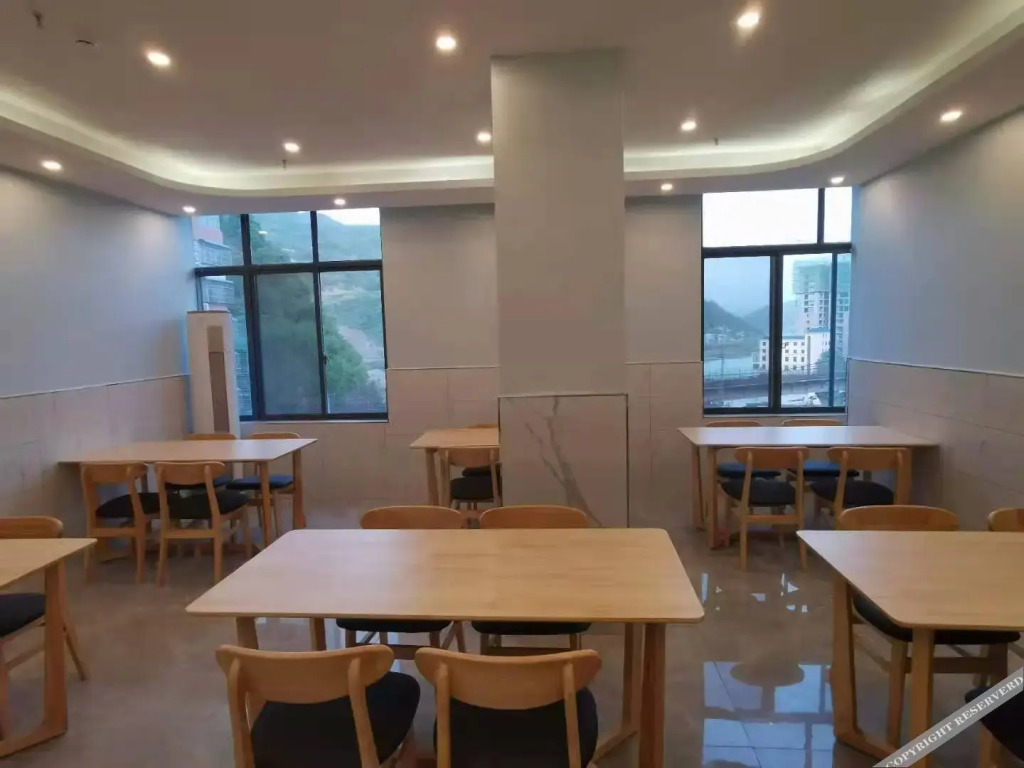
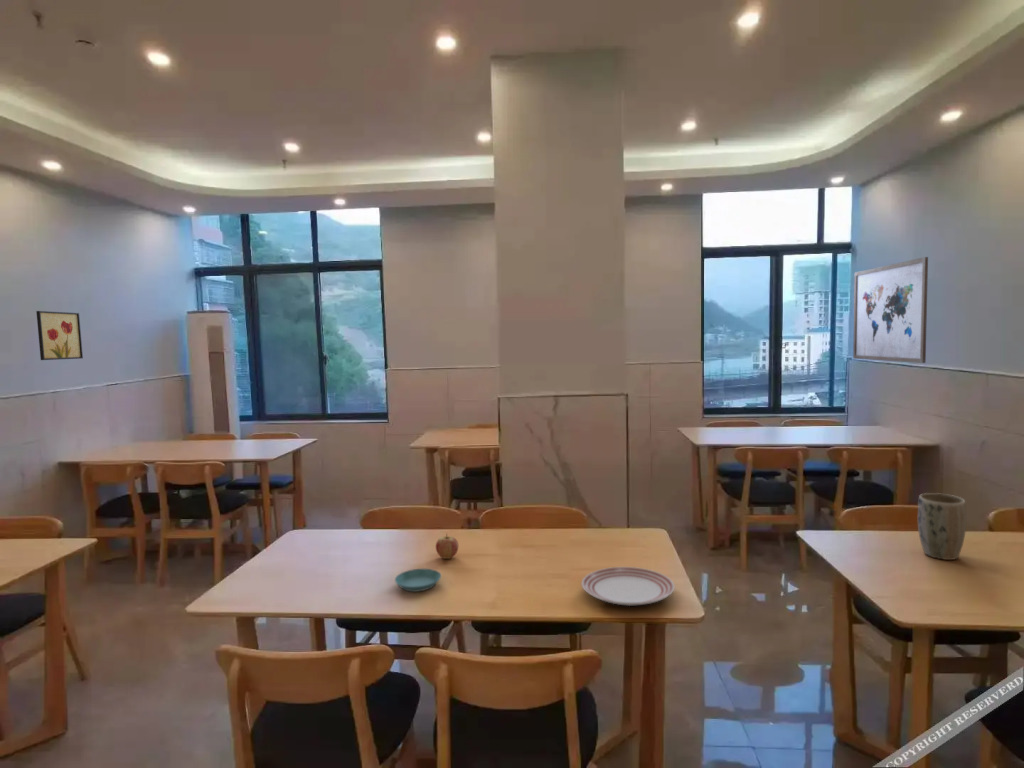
+ fruit (447, 546)
+ wall art (886, 313)
+ plant pot (941, 526)
+ saucer (418, 581)
+ dinner plate (627, 587)
+ wall art (59, 335)
